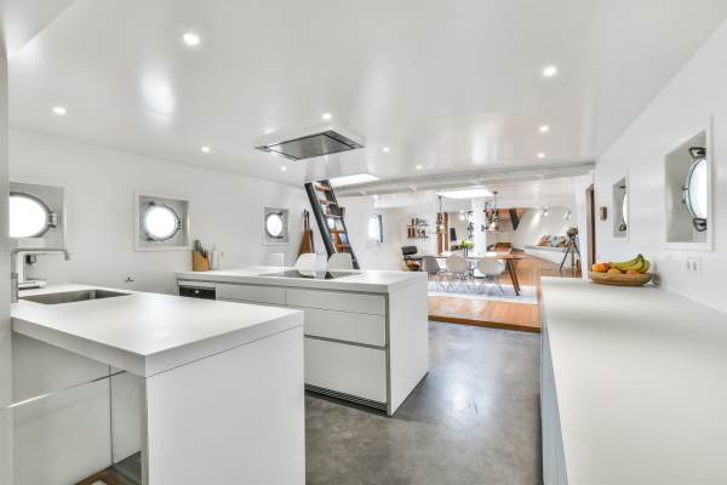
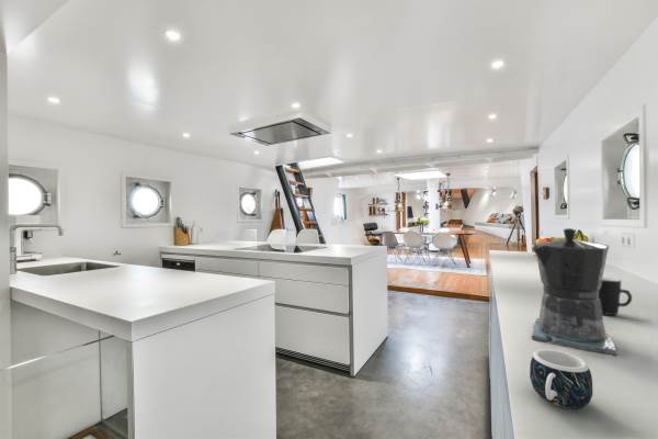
+ coffee maker (569, 282)
+ mug (557, 381)
+ mug (610, 295)
